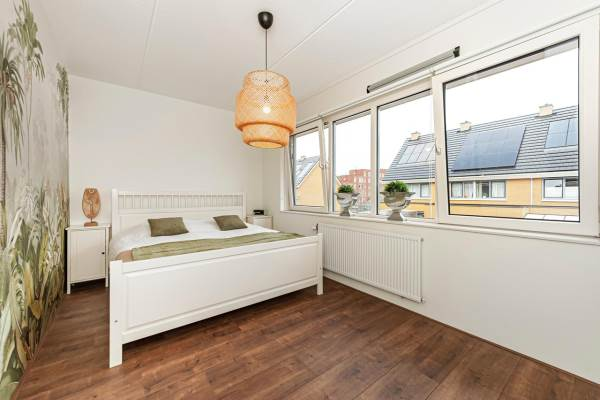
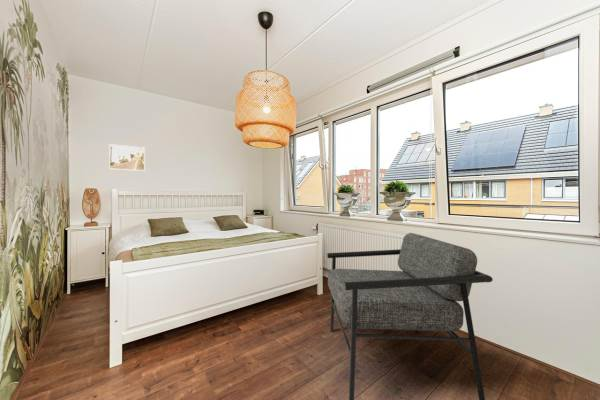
+ armchair (391, 299)
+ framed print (127, 158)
